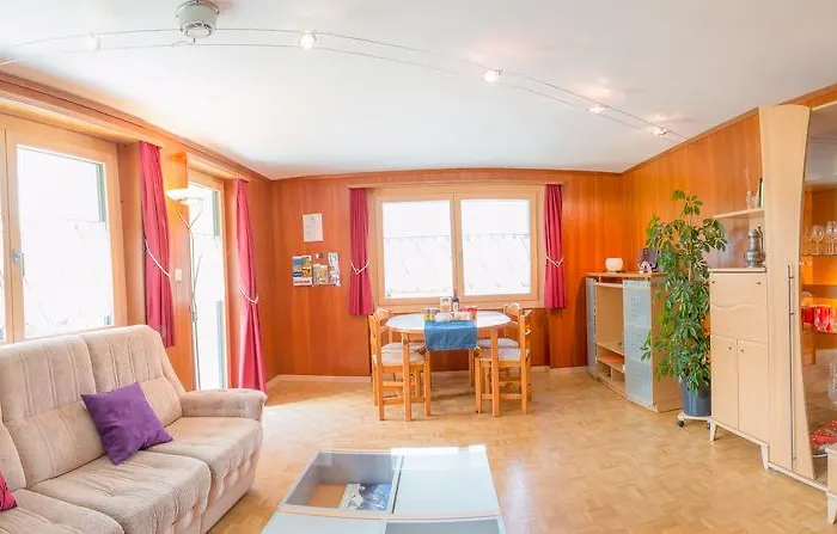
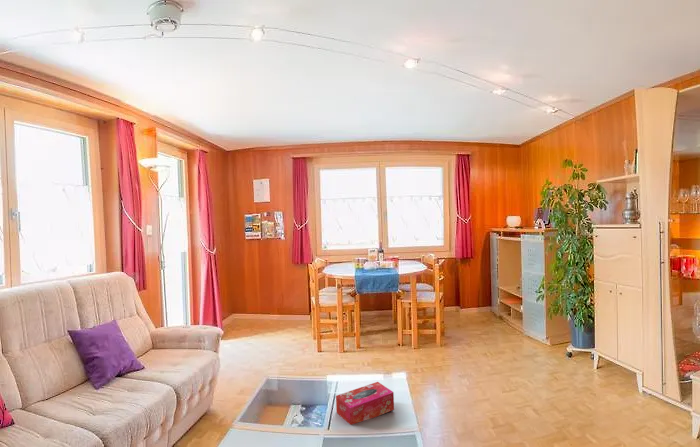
+ tissue box (365, 402)
